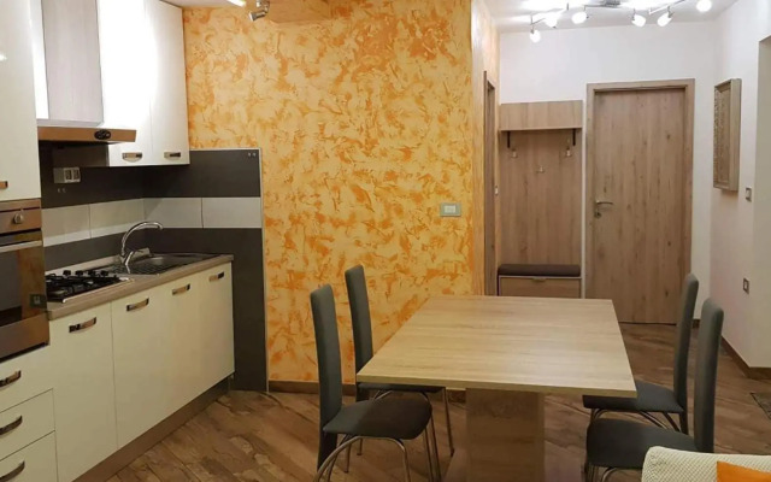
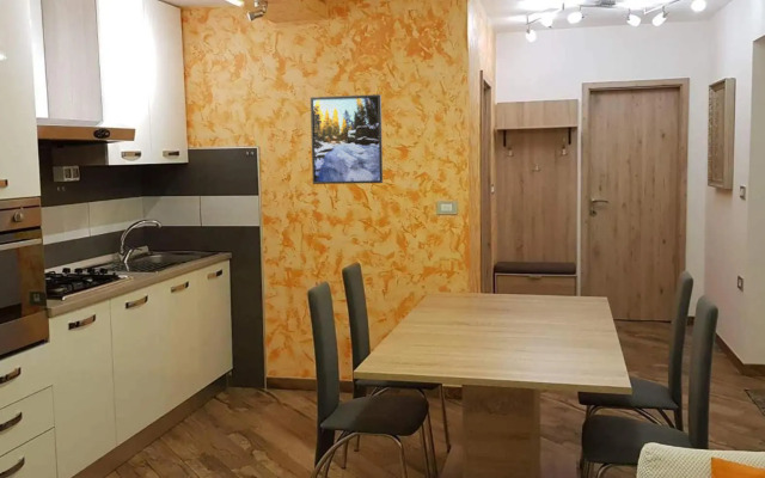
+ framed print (345, 140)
